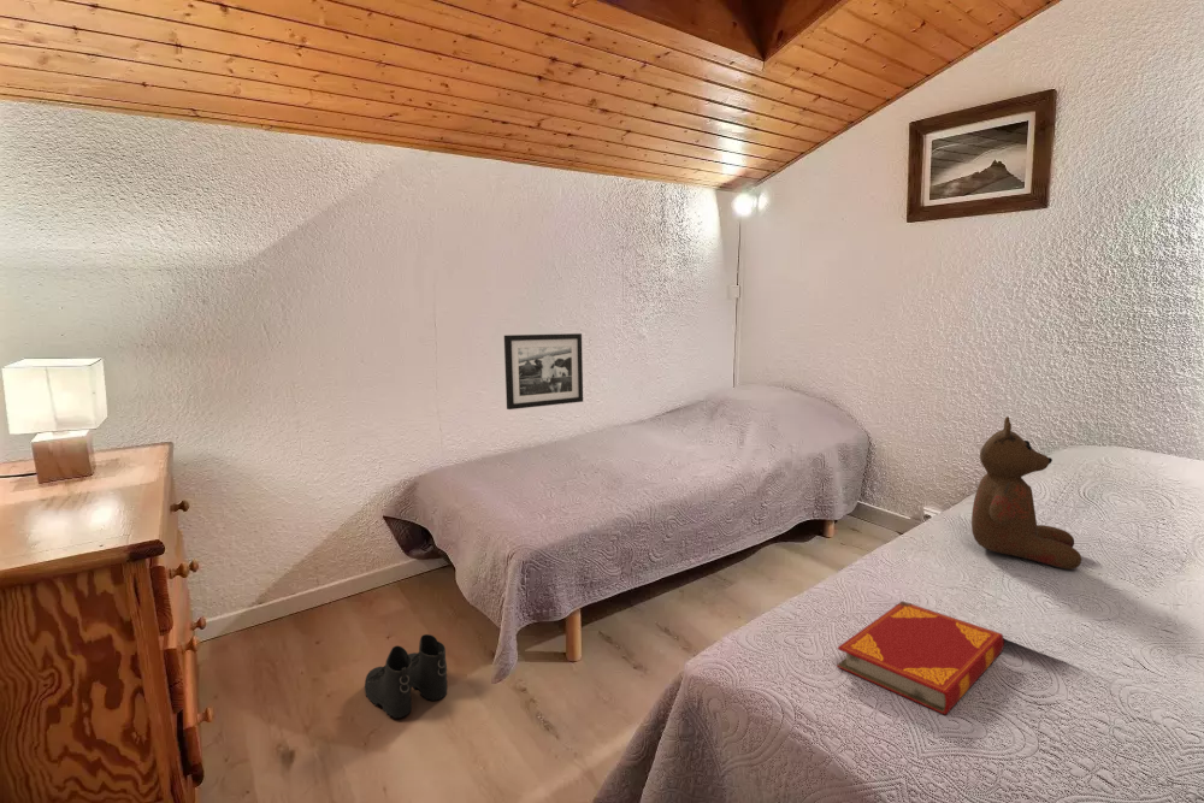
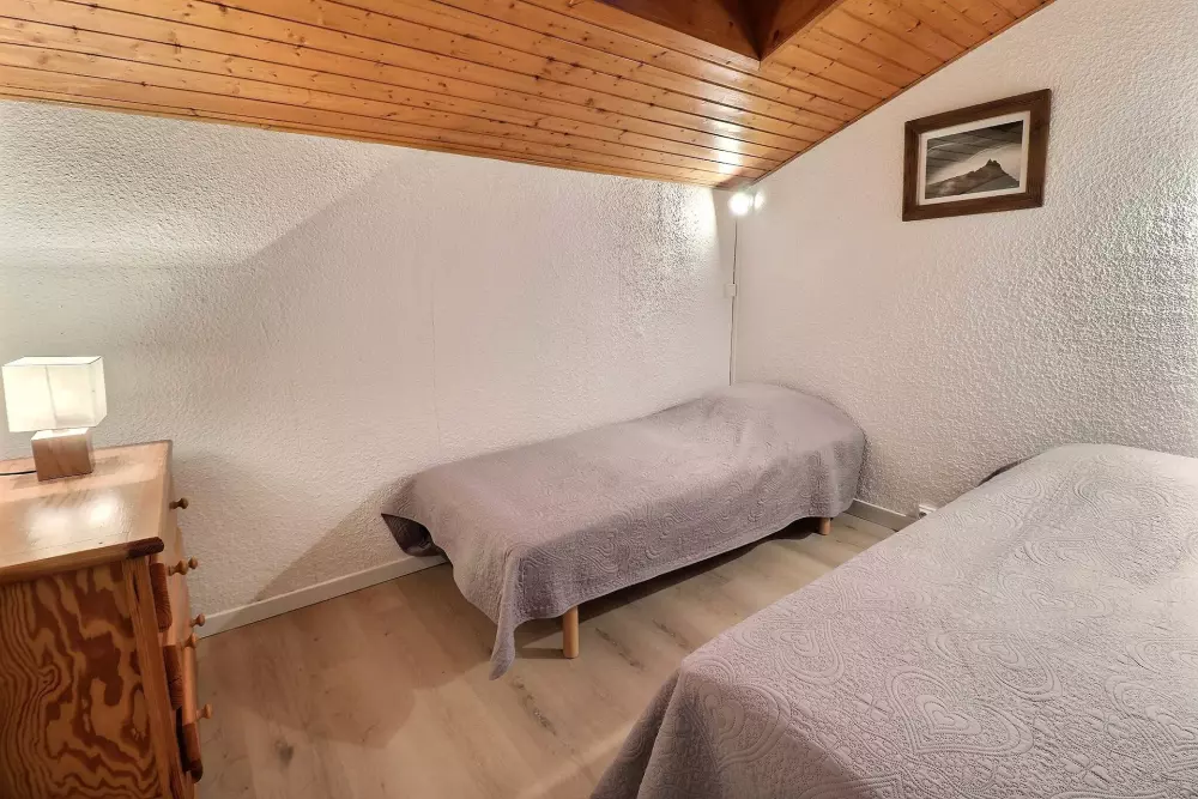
- picture frame (545, 370)
- boots (406, 663)
- teddy bear (1026, 488)
- hardback book (921, 650)
